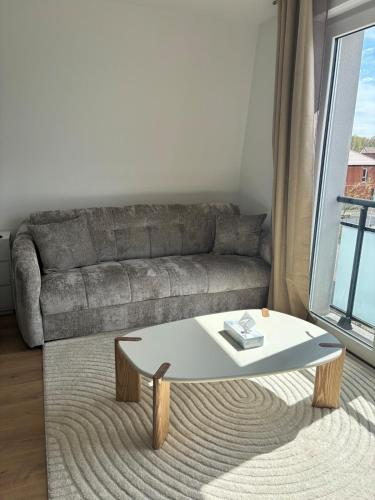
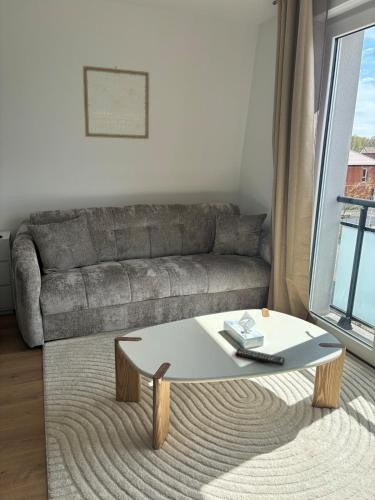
+ remote control (259, 356)
+ wall art (118, 102)
